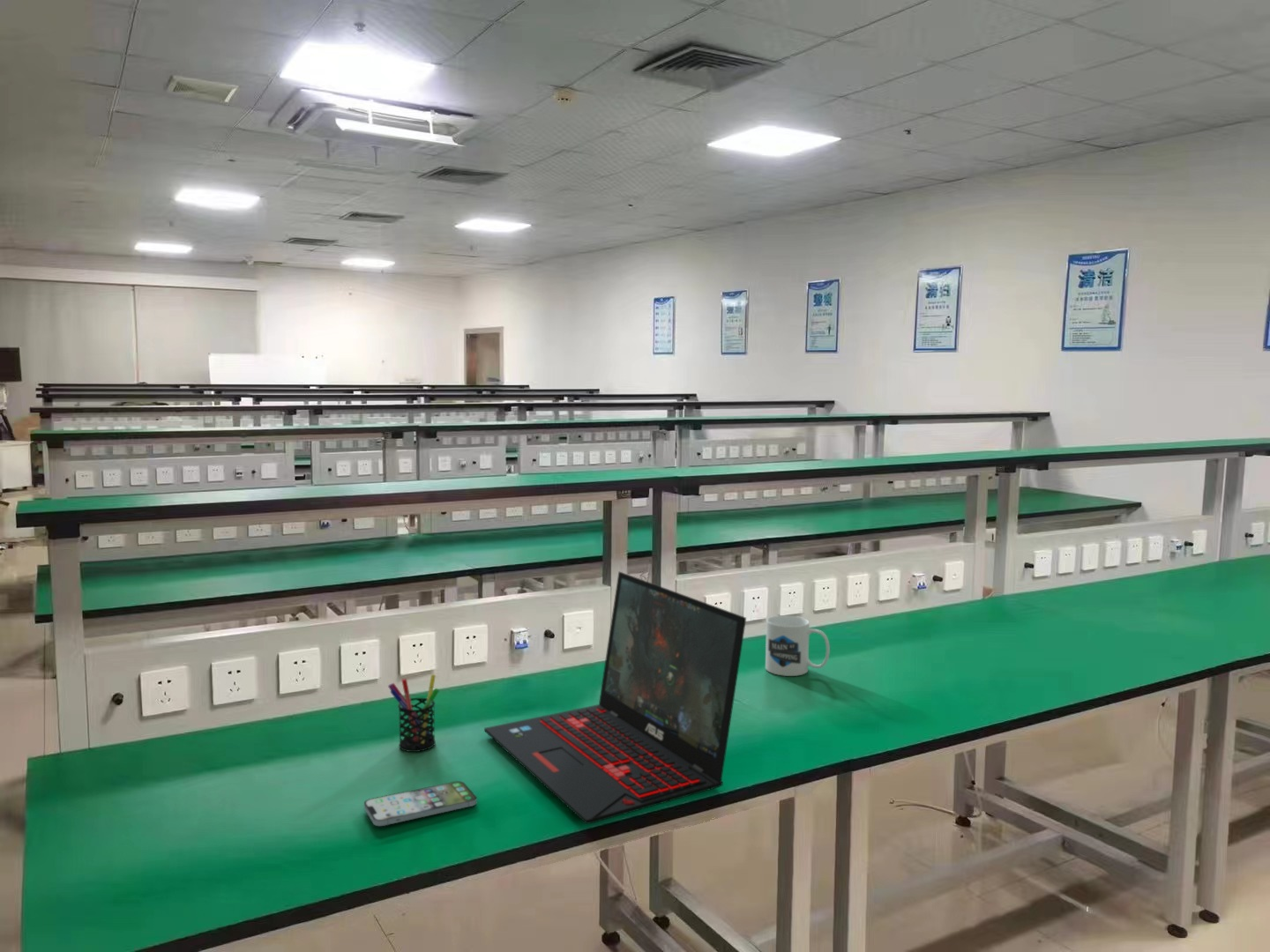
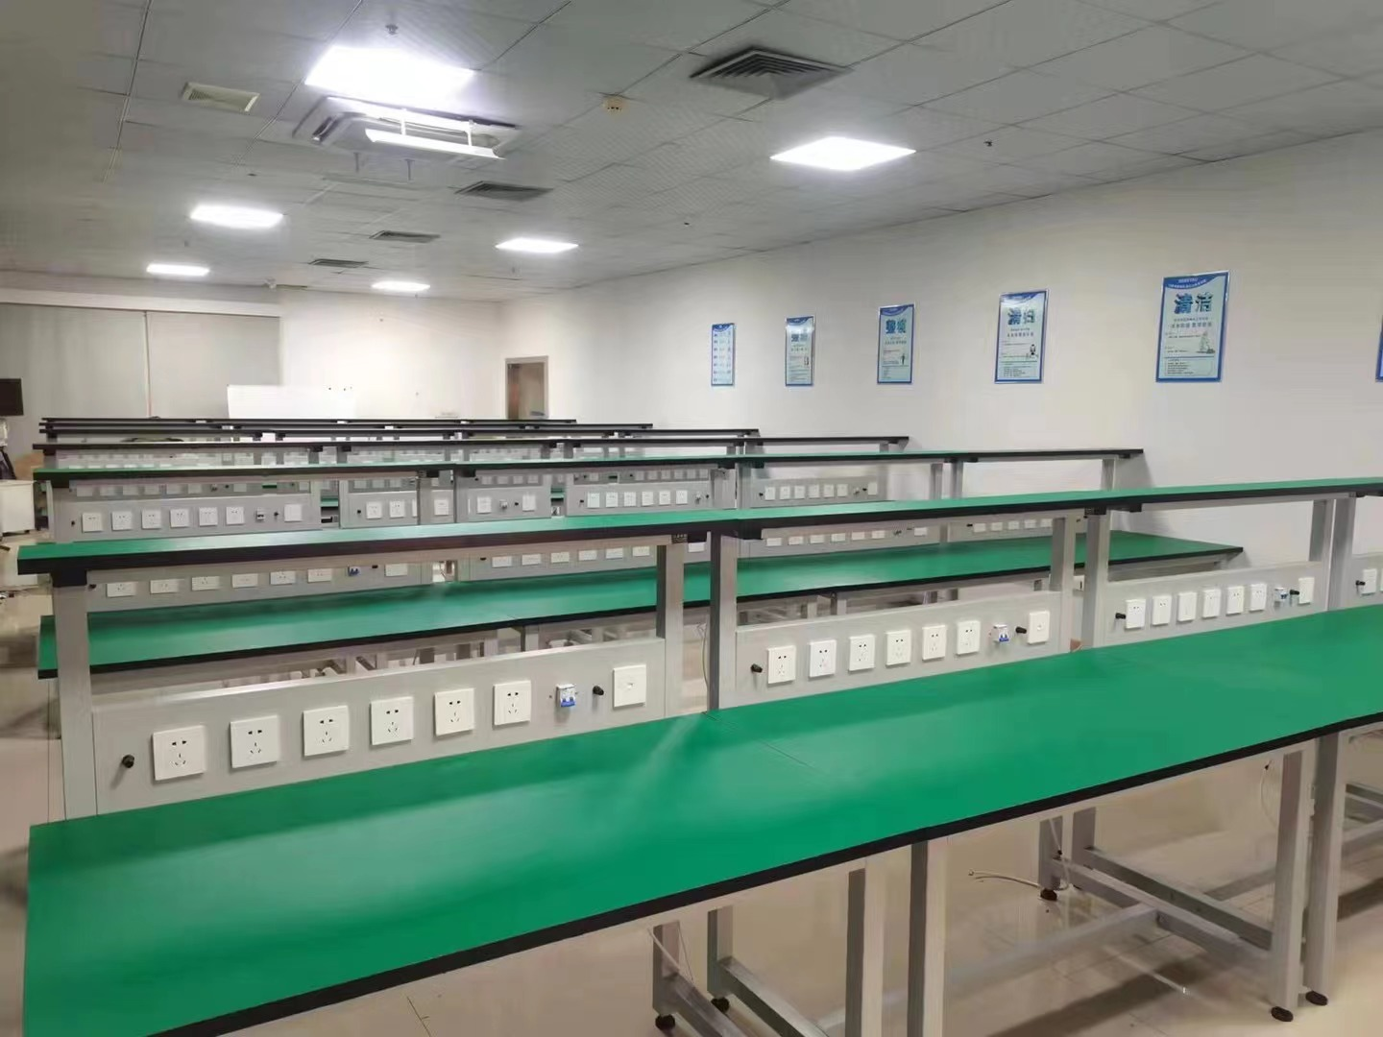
- smartphone (421, 802)
- mug (794, 646)
- pen holder (418, 710)
- laptop (606, 681)
